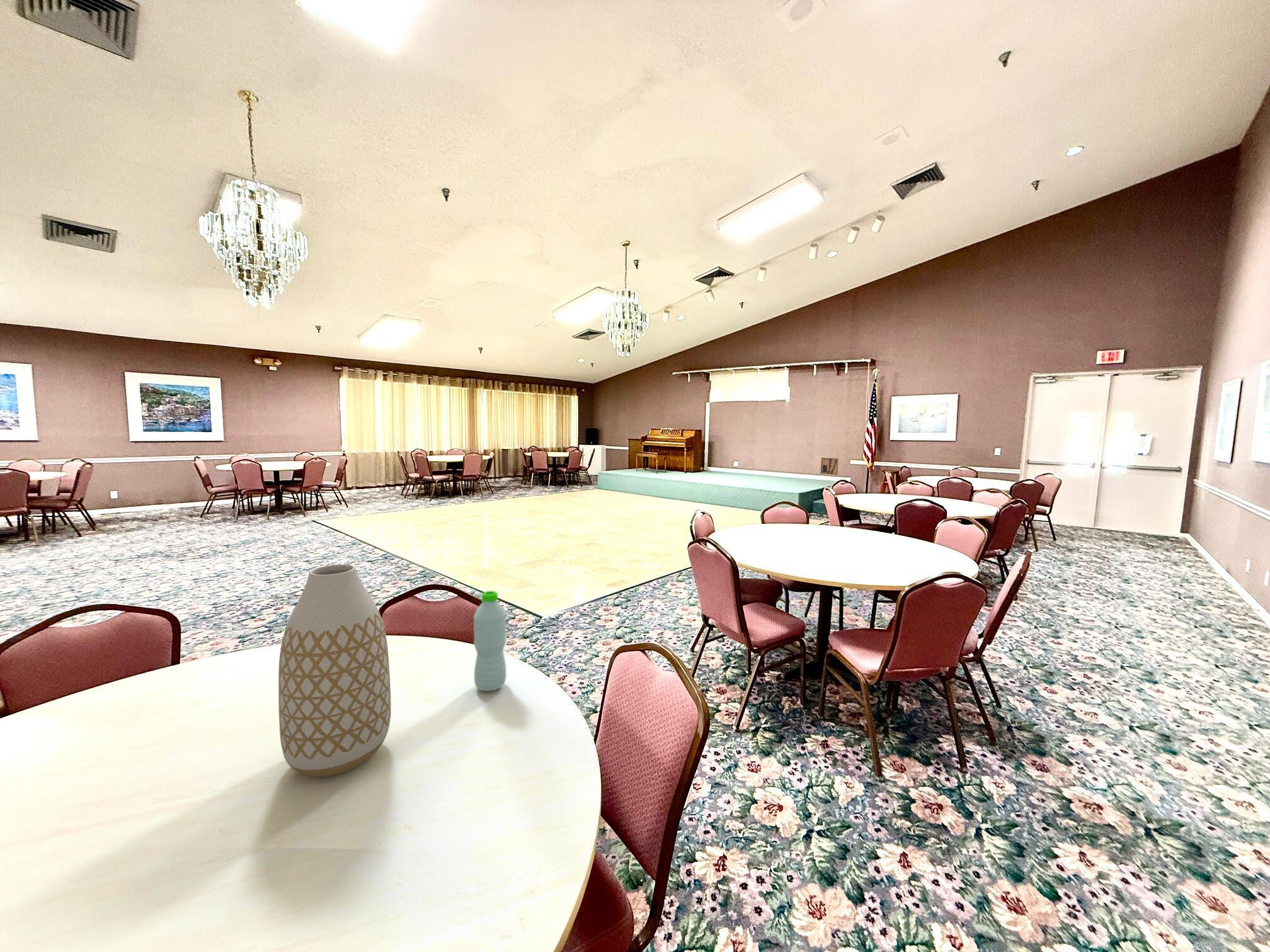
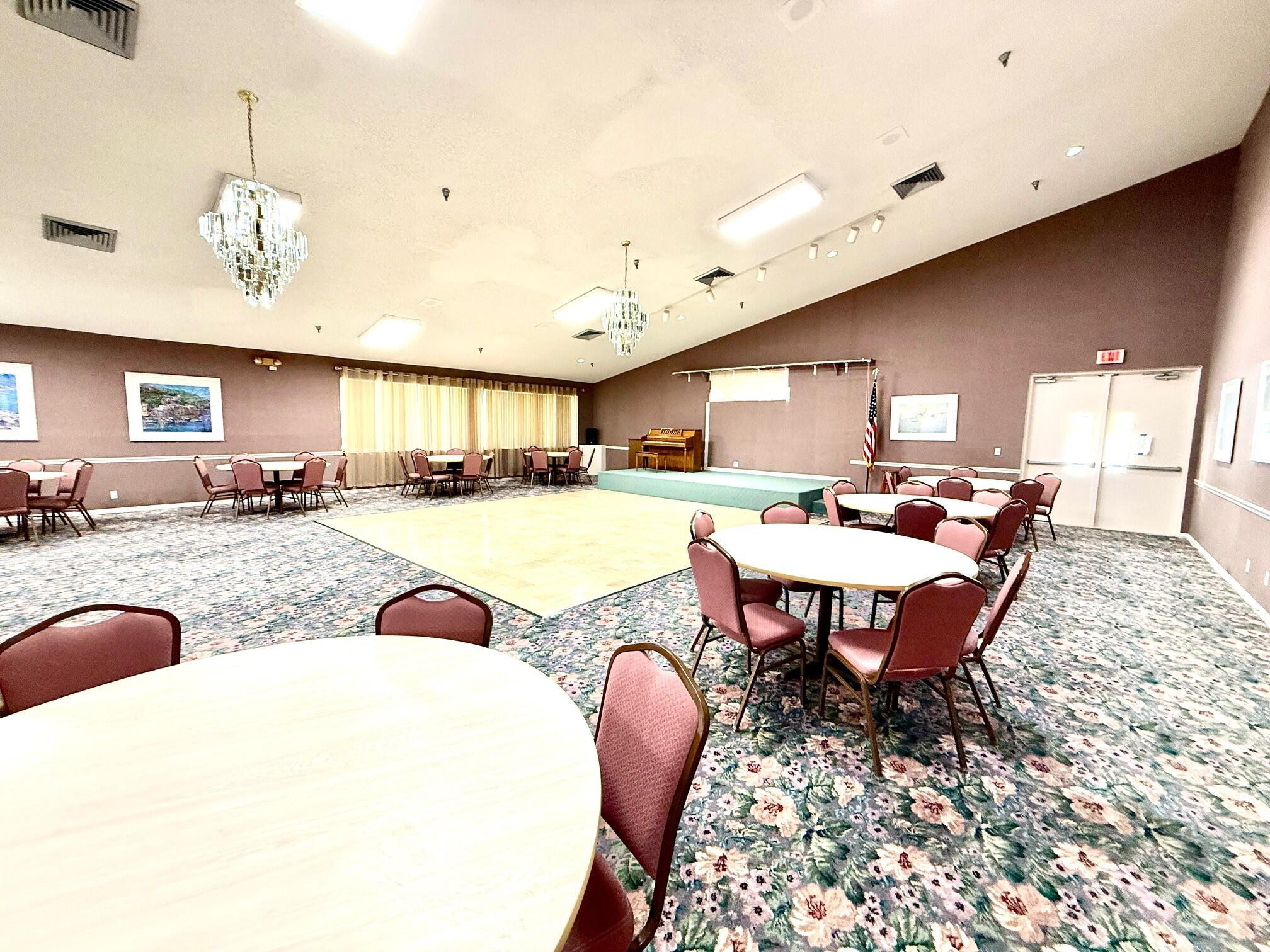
- wall art (829, 466)
- vase (336, 664)
- water bottle (490, 640)
